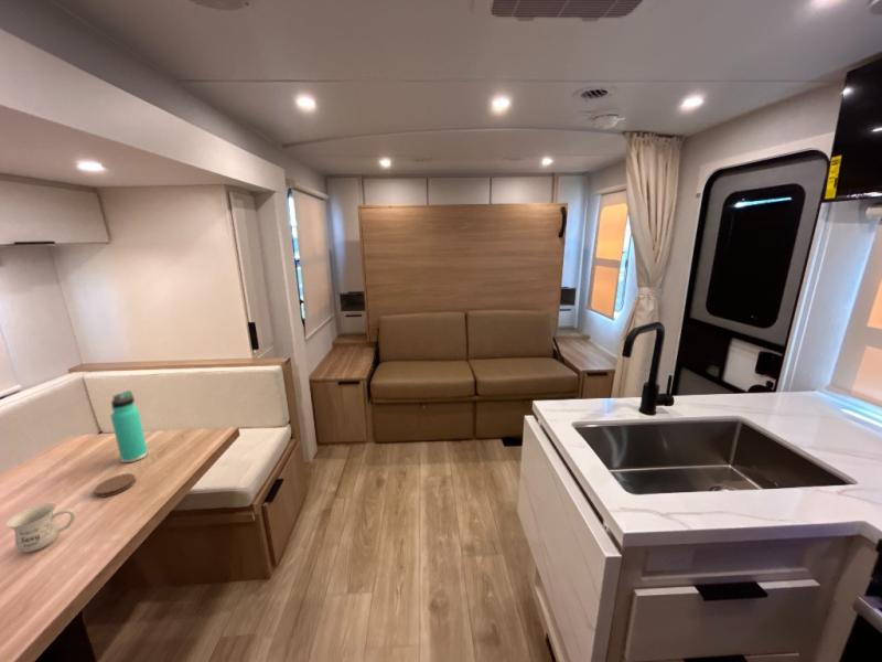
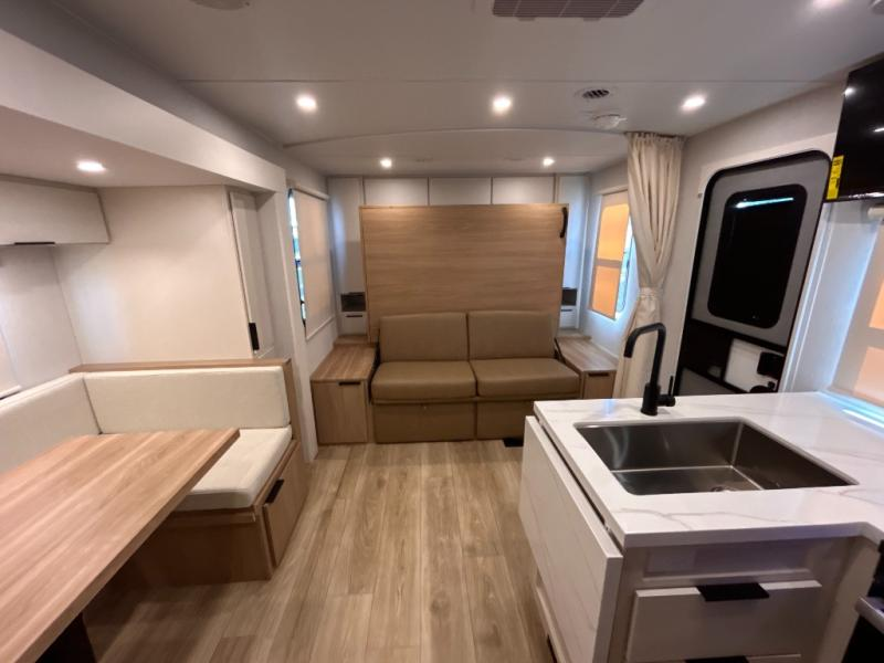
- coaster (115, 484)
- thermos bottle (127, 426)
- mug (45, 526)
